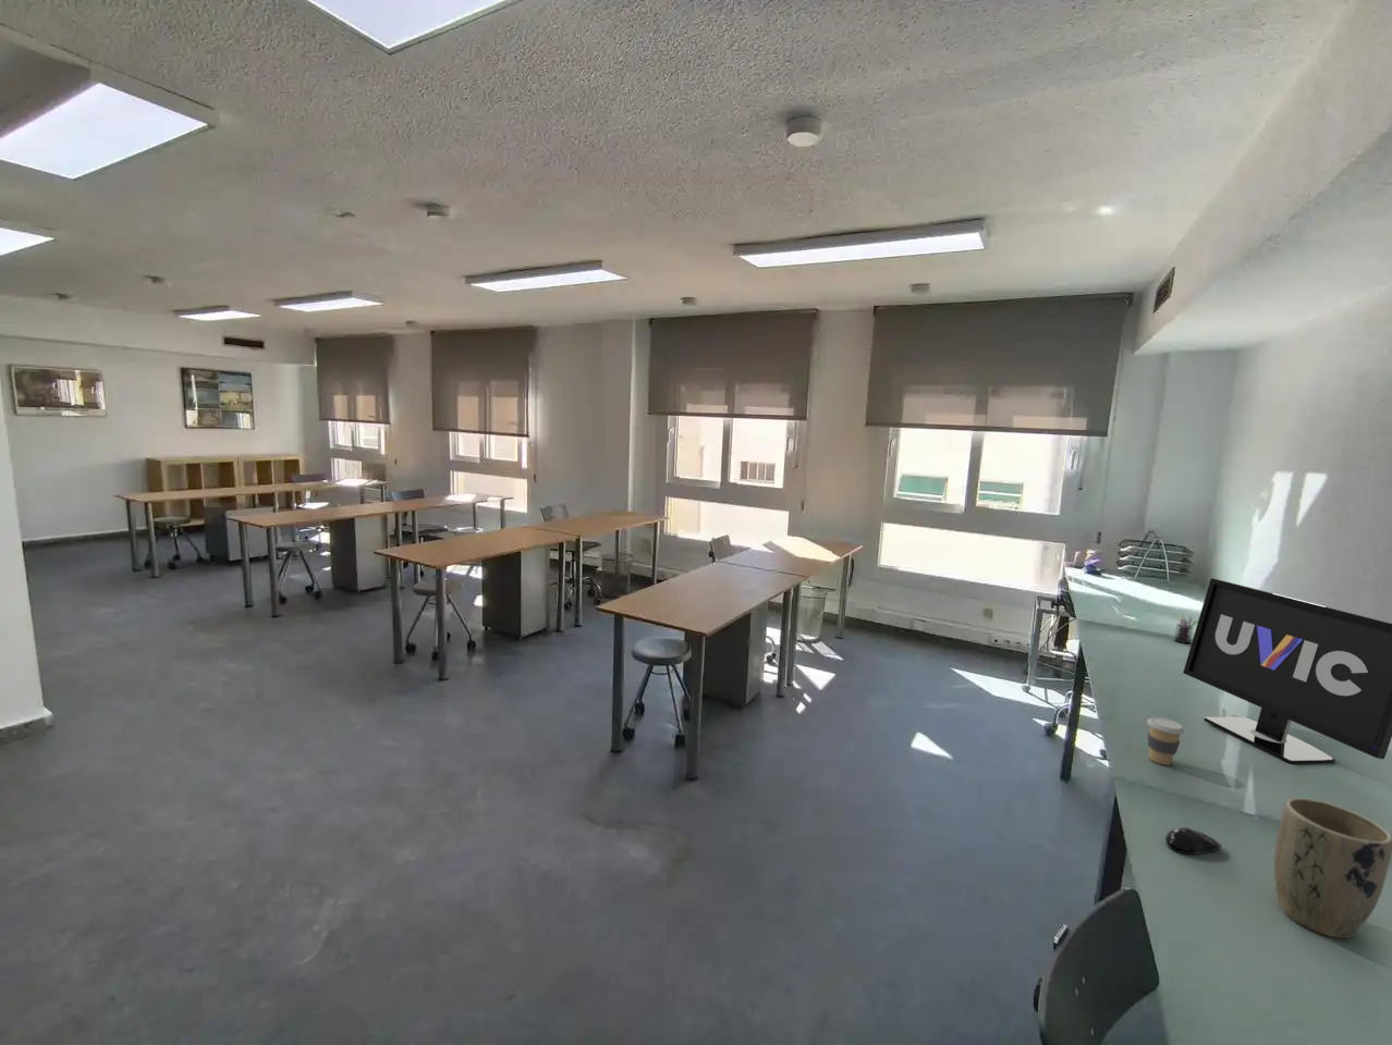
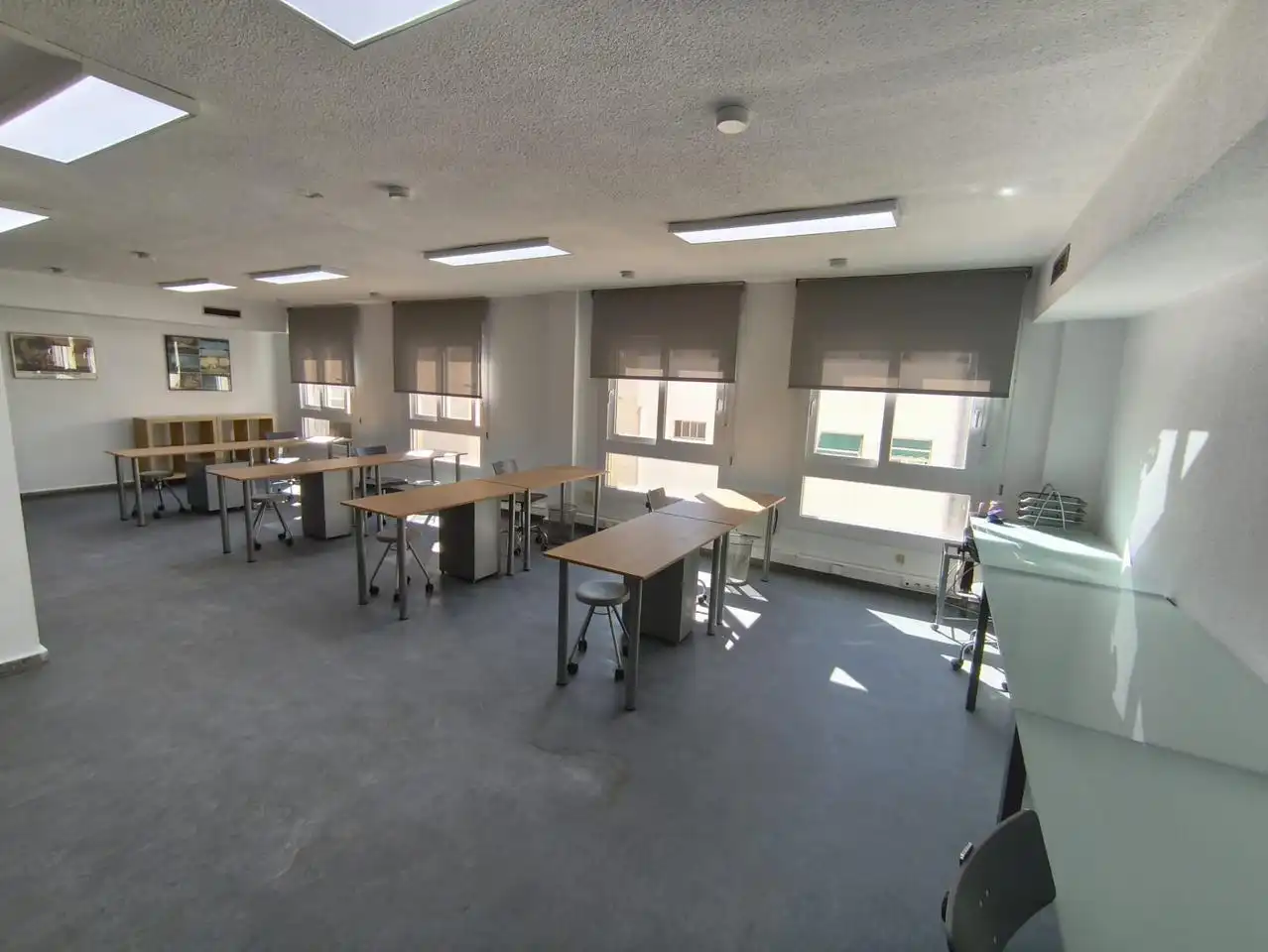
- coffee cup (1163, 741)
- computer mouse (1192, 839)
- monitor (1279, 671)
- plant pot (1325, 868)
- pen holder (1186, 628)
